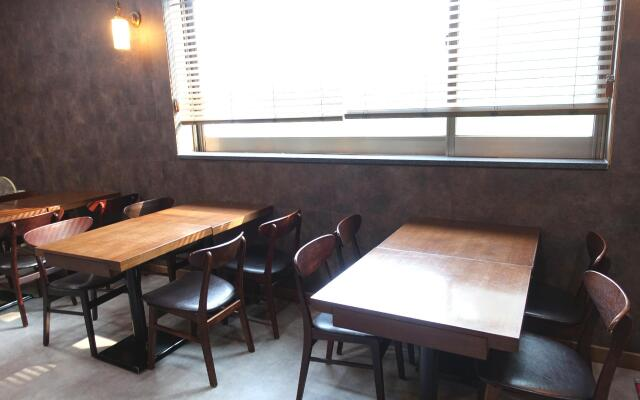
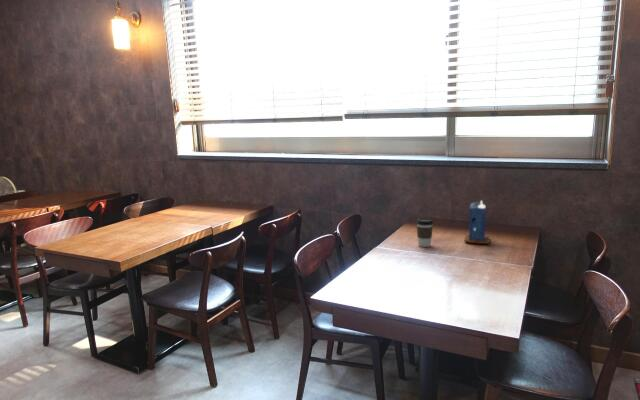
+ coffee cup (424, 232)
+ candle (478, 220)
